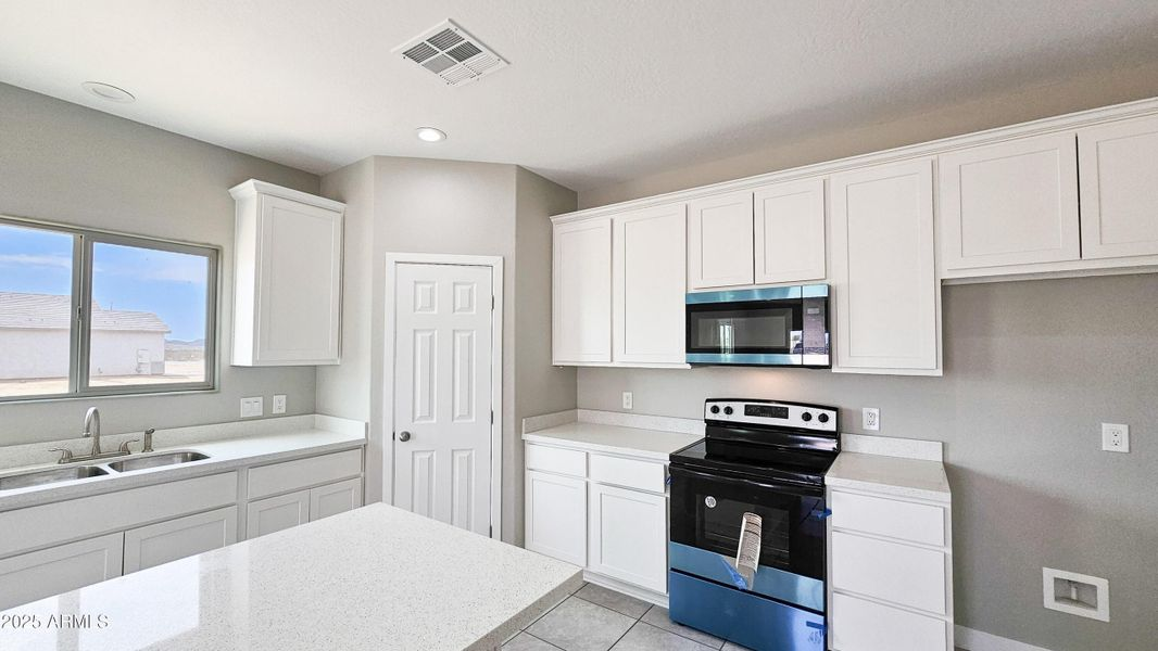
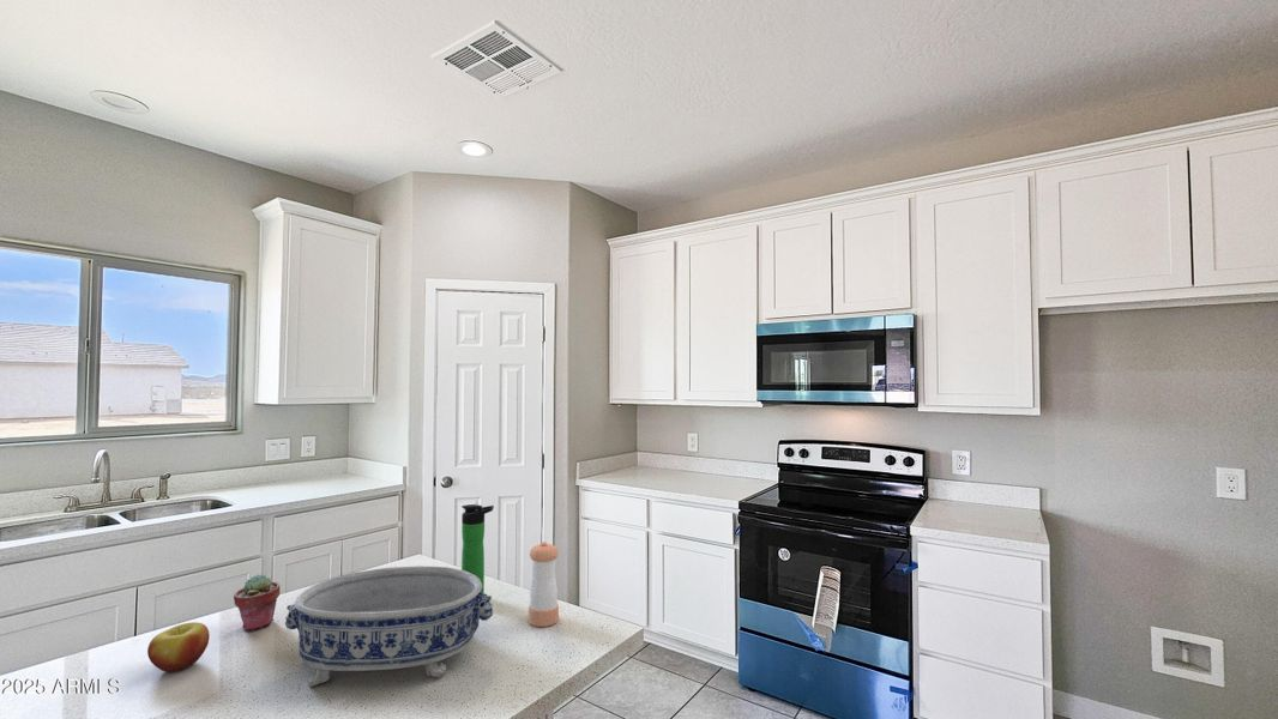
+ pepper shaker (543, 580)
+ apple (179, 646)
+ potted succulent (257, 599)
+ bottle (476, 551)
+ decorative bowl (391, 621)
